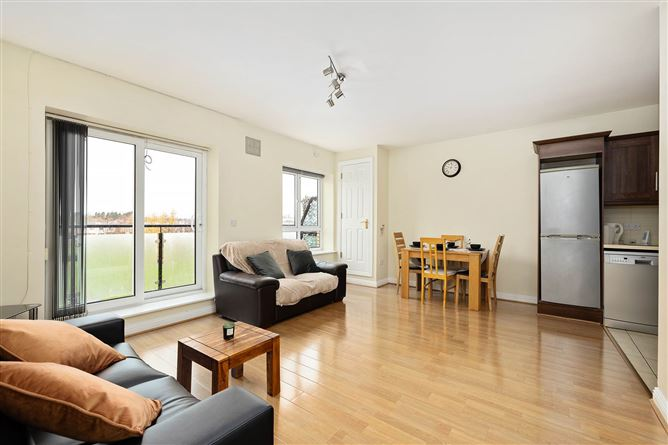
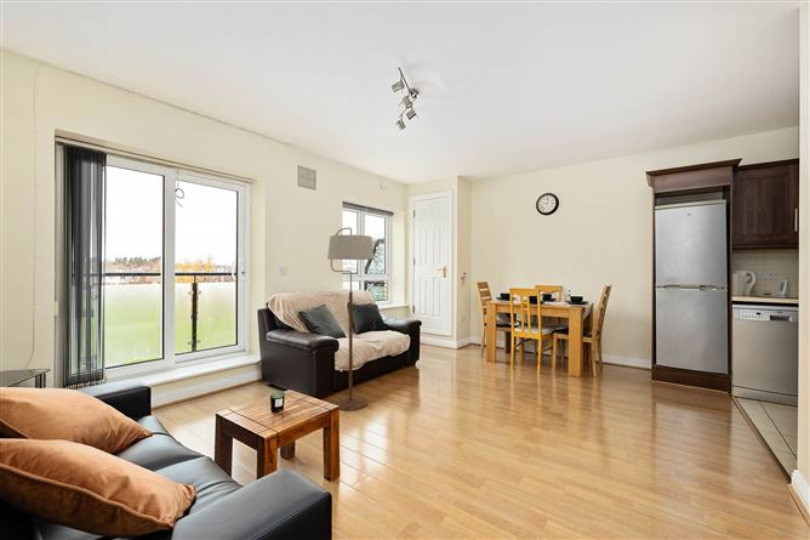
+ floor lamp (349, 314)
